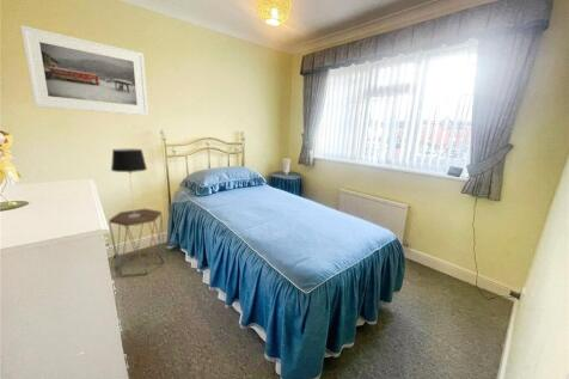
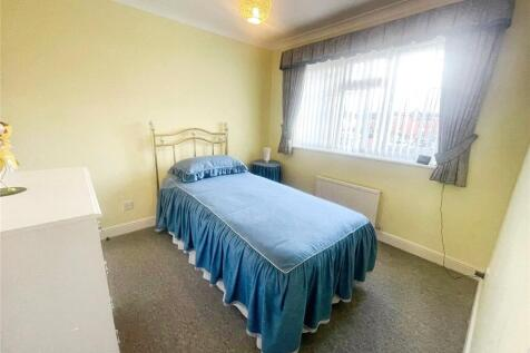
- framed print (93, 77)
- side table (139, 240)
- table lamp (130, 183)
